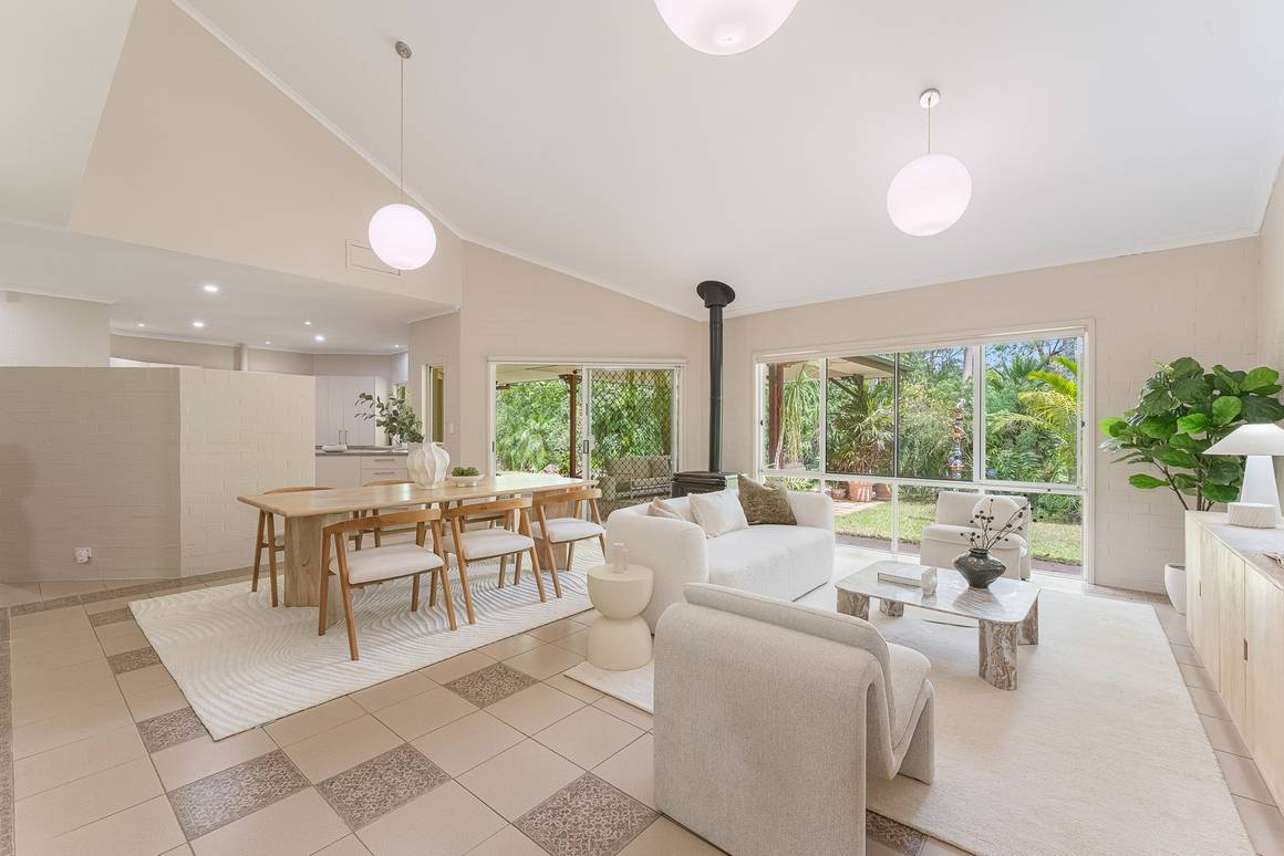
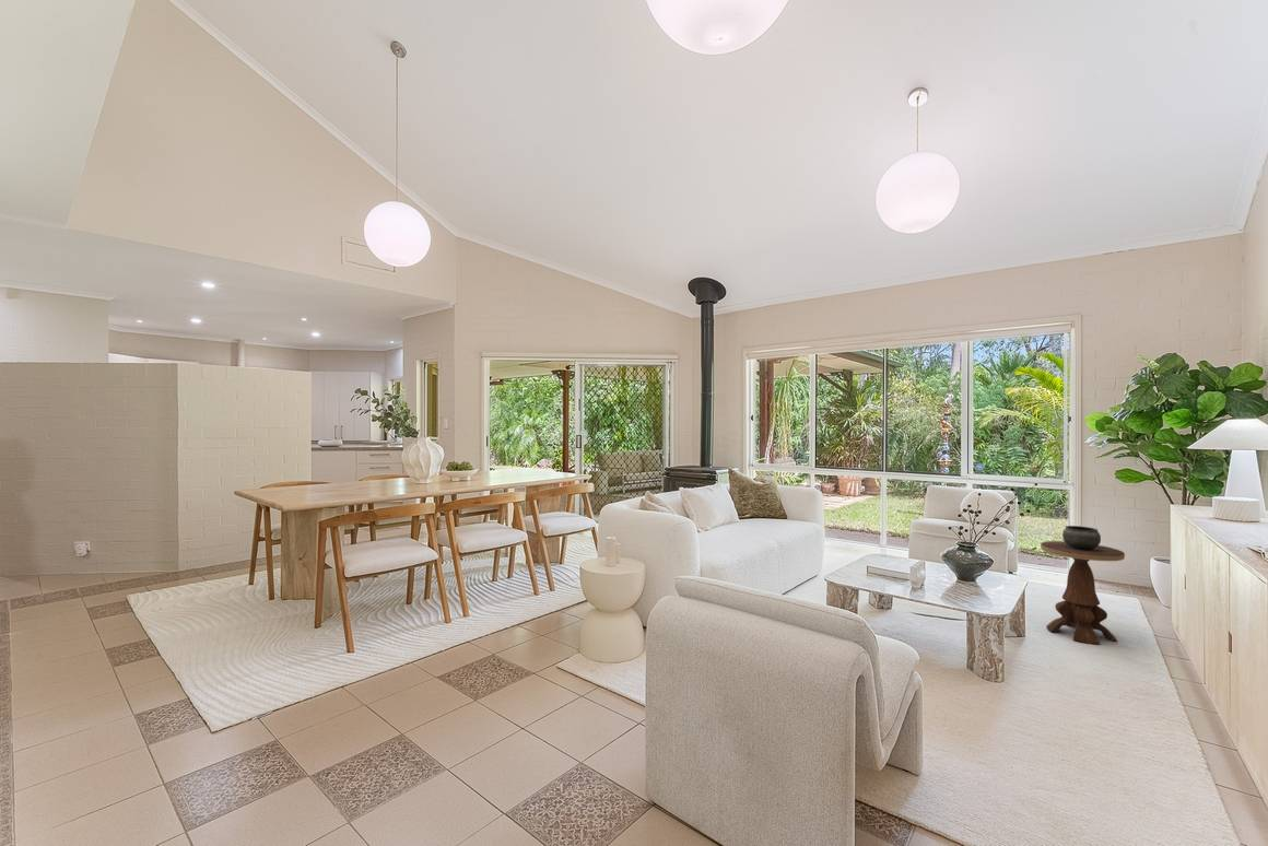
+ side table (1080, 580)
